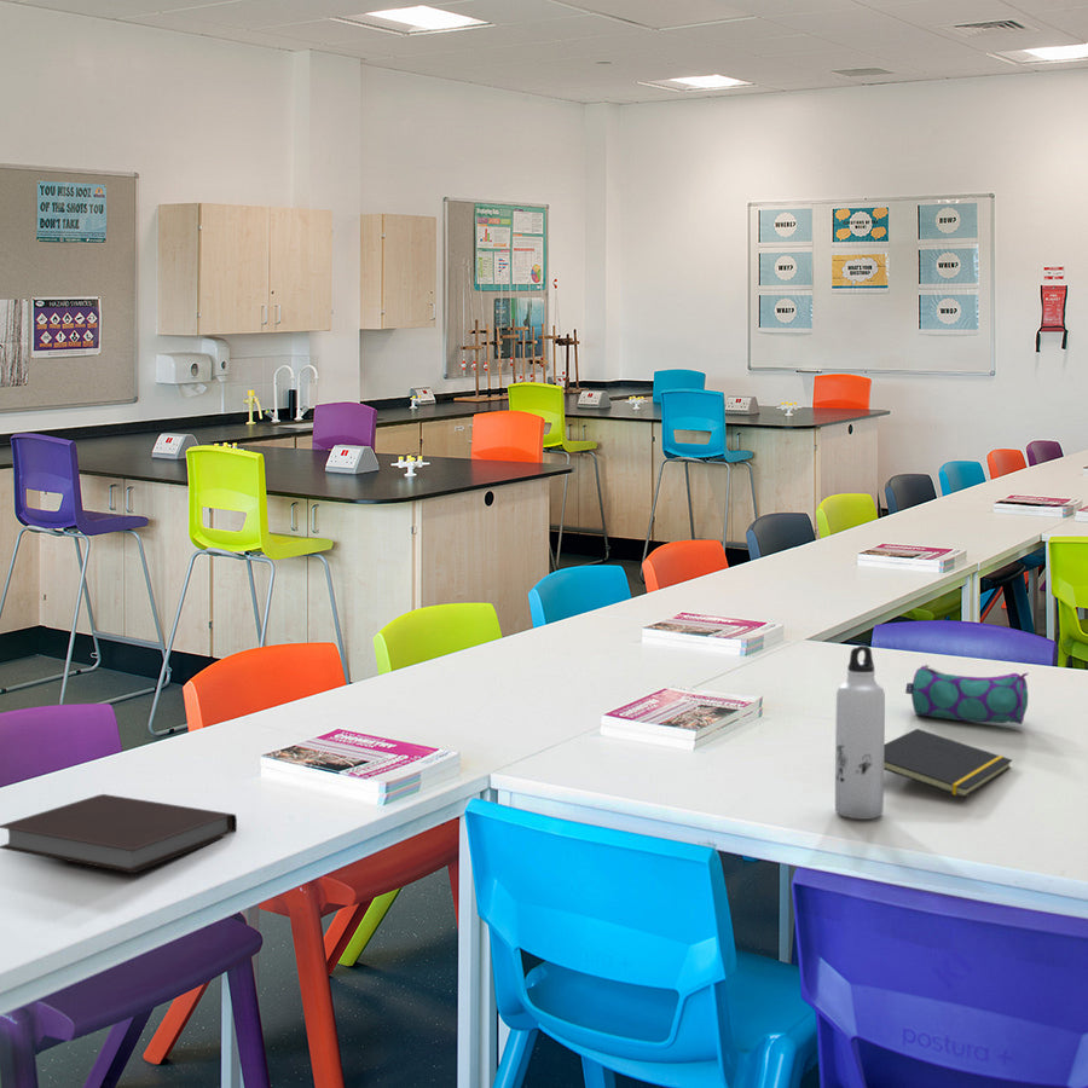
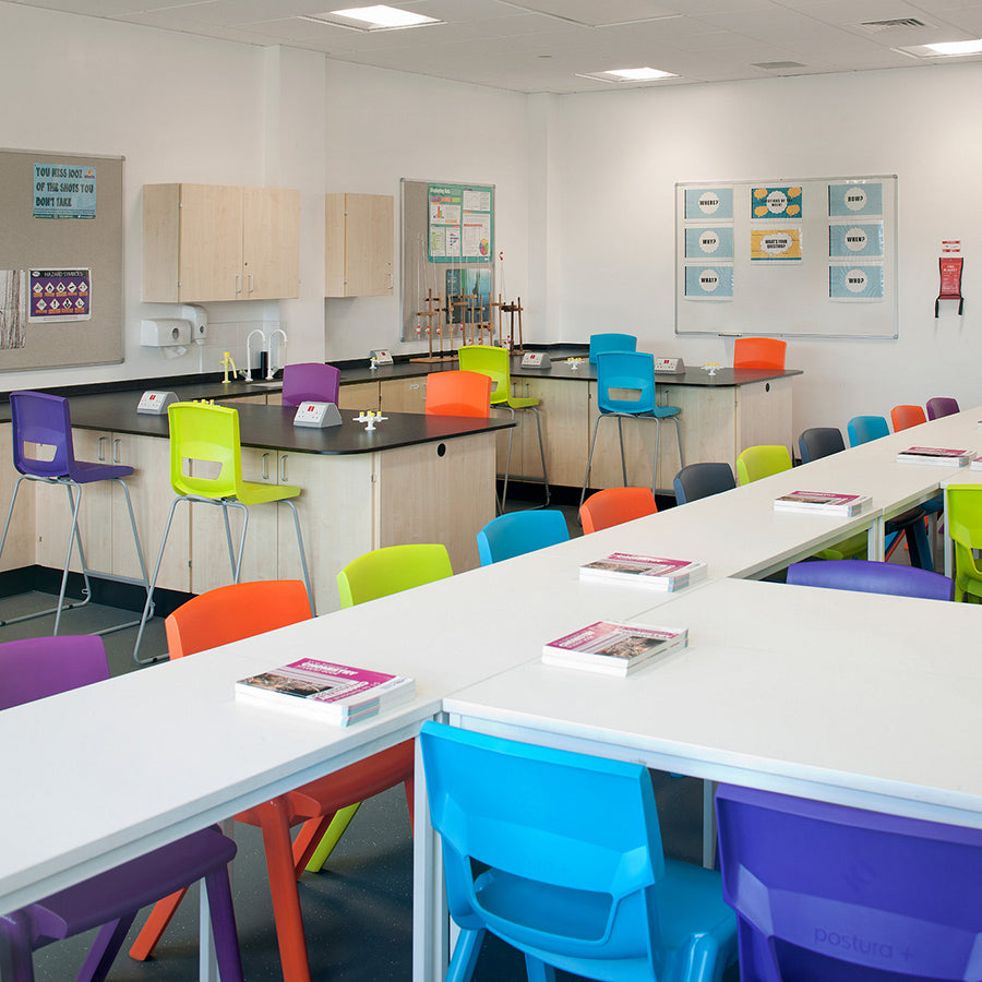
- pencil case (967, 694)
- water bottle (860, 729)
- notepad (938, 760)
- notebook (118, 829)
